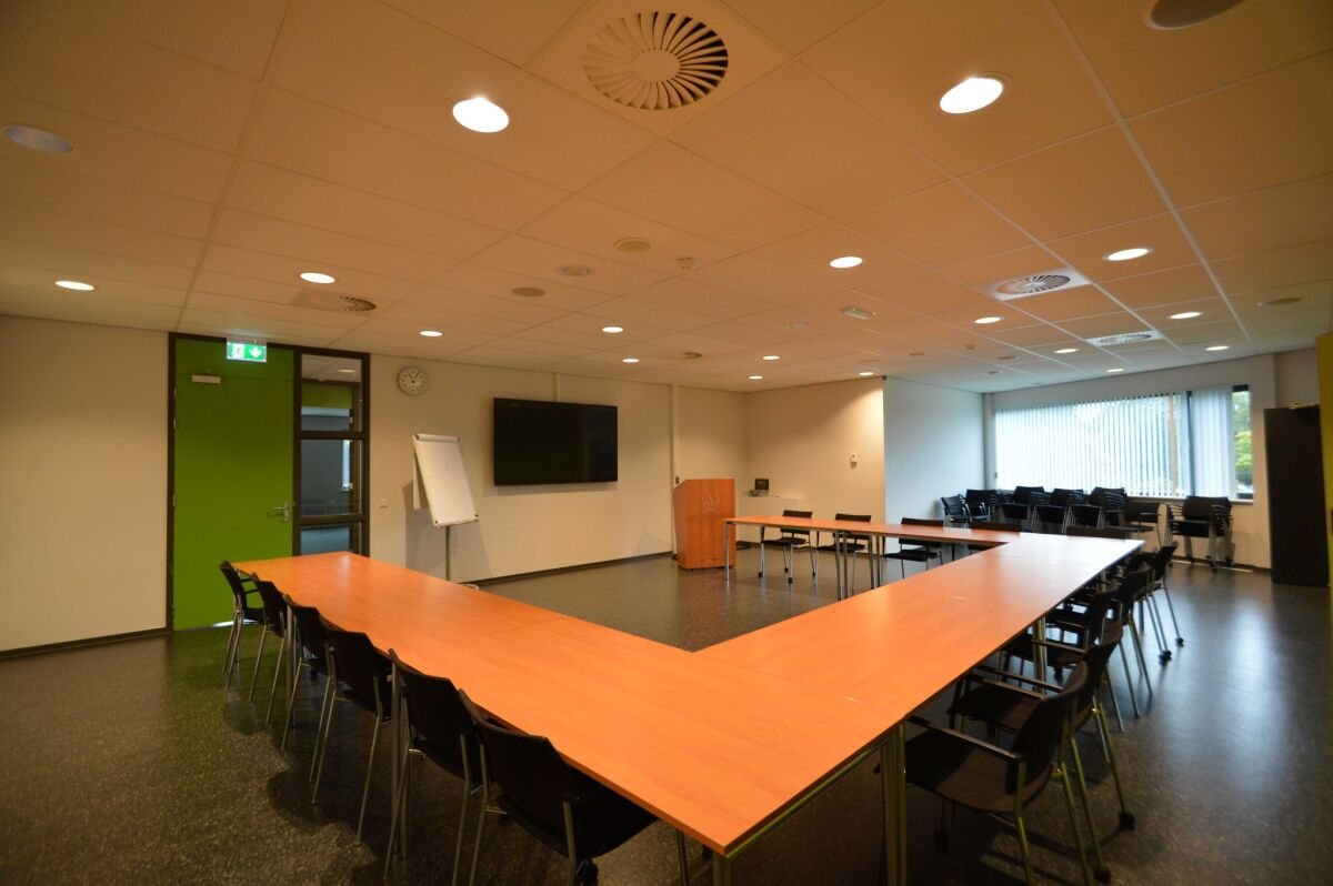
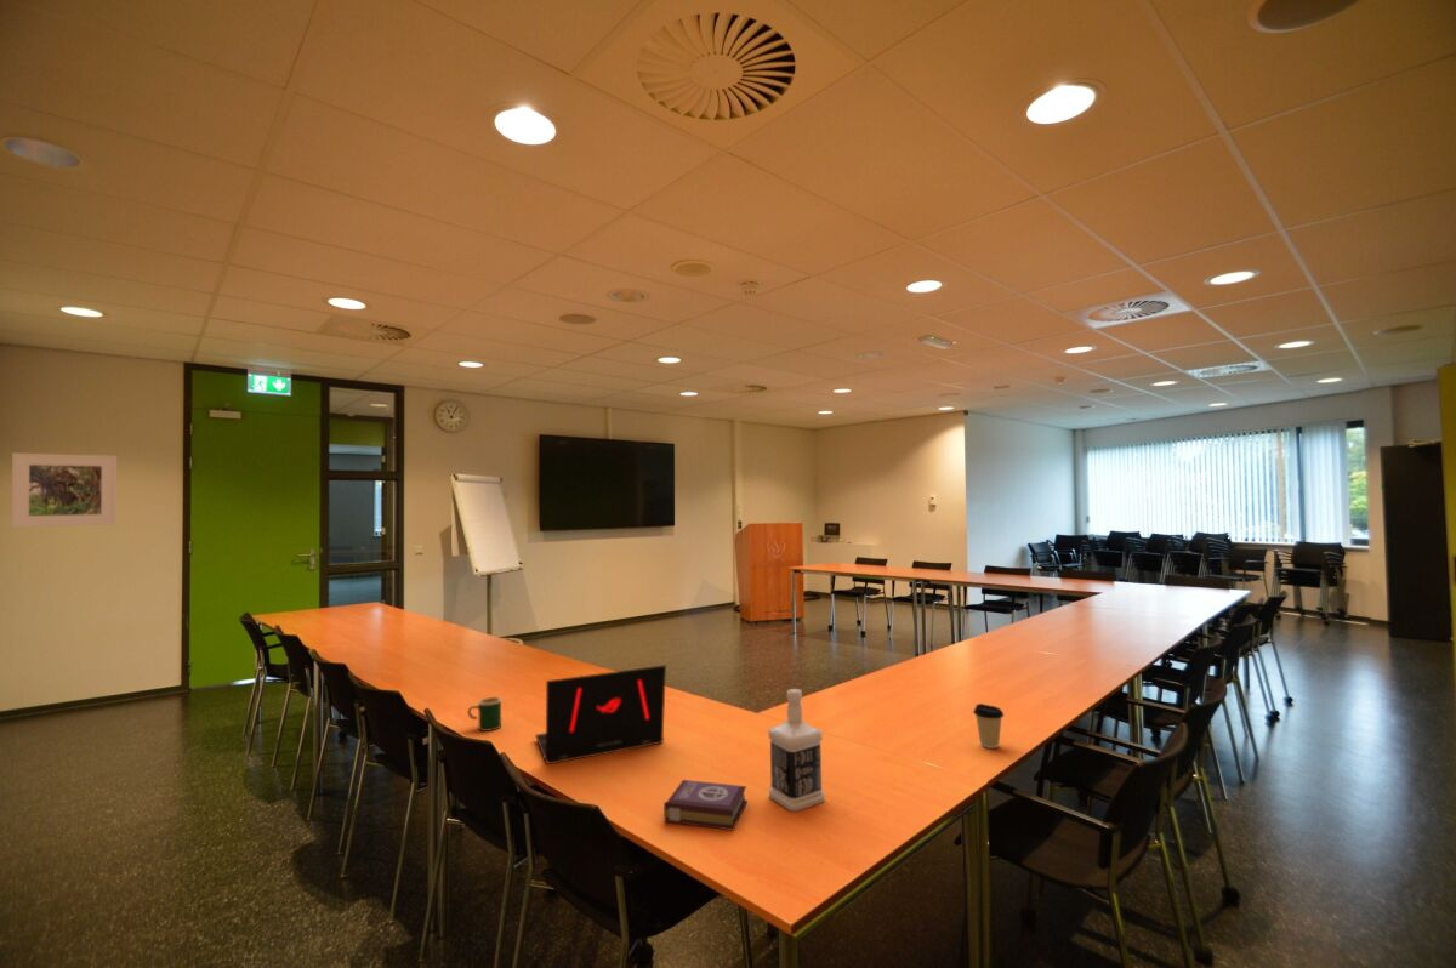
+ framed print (66, 490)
+ bottle (795, 744)
+ mug (484, 713)
+ coffee cup (989, 725)
+ book (706, 802)
+ laptop (599, 702)
